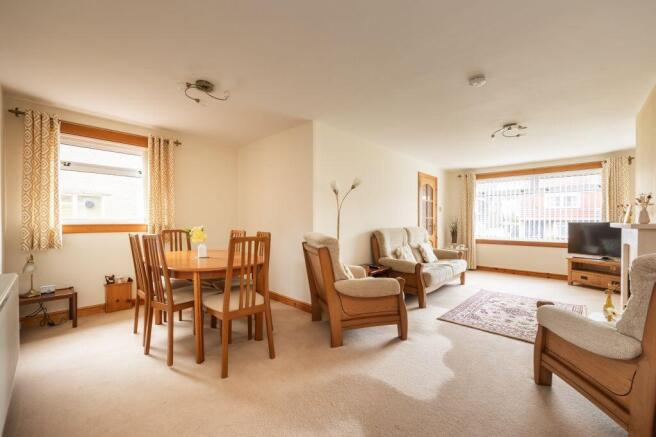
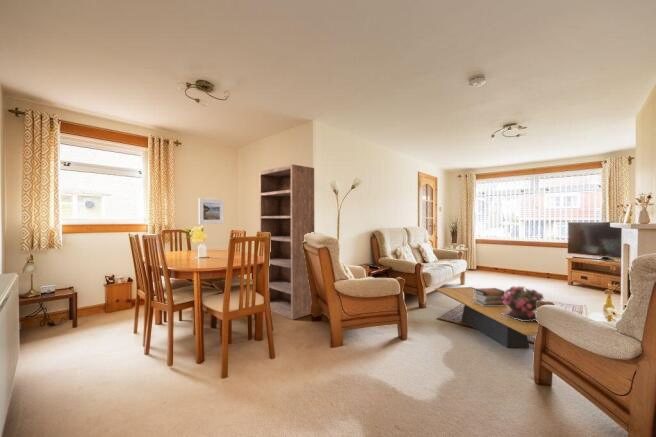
+ bookshelf (286, 239)
+ potted flower (523, 301)
+ book stack (489, 296)
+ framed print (211, 211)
+ coffee table (491, 318)
